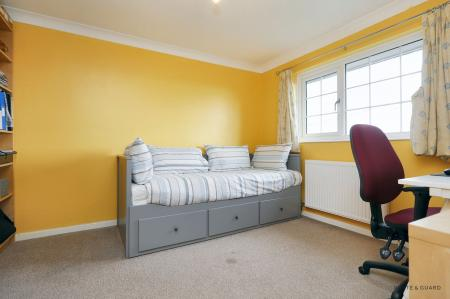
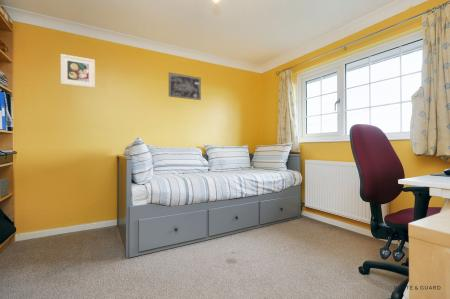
+ wall art (185, 86)
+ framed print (78, 71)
